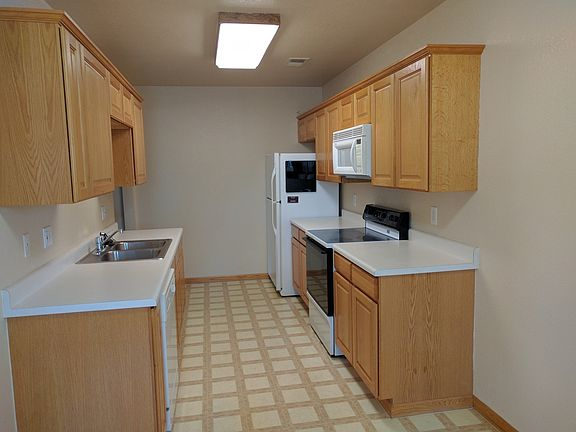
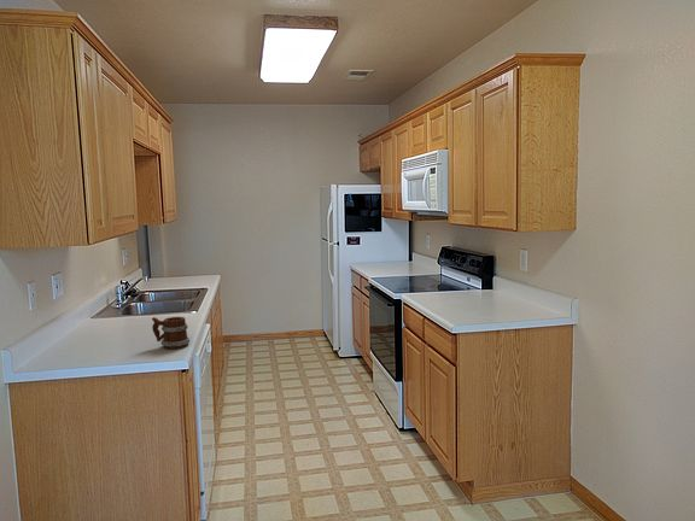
+ mug (170, 330)
